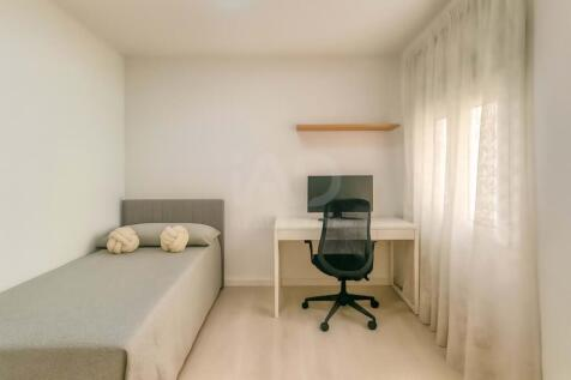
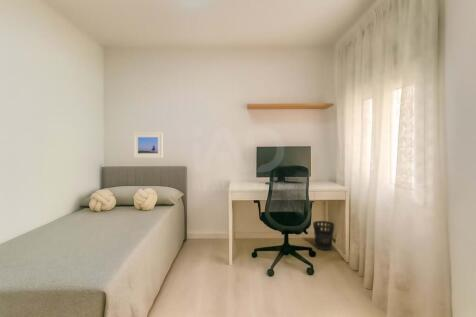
+ wastebasket (323, 235)
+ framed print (148, 145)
